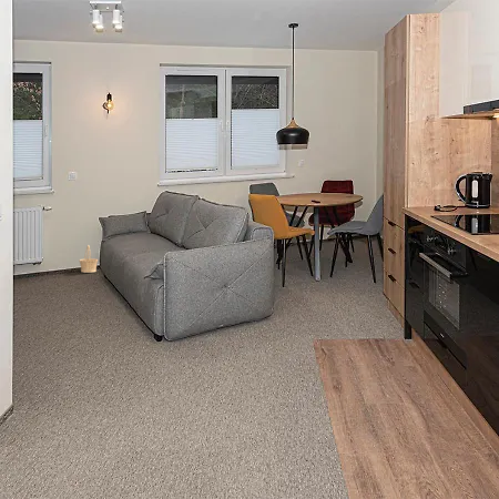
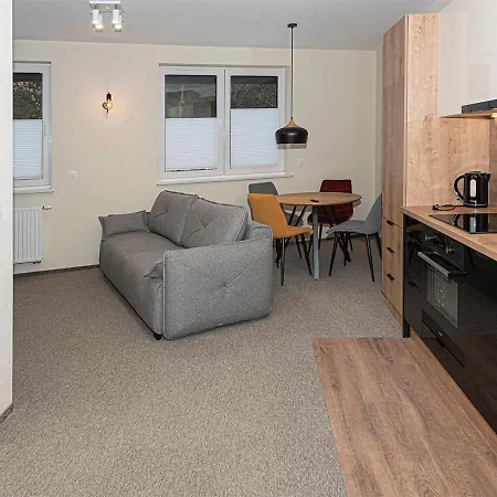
- basket (88, 258)
